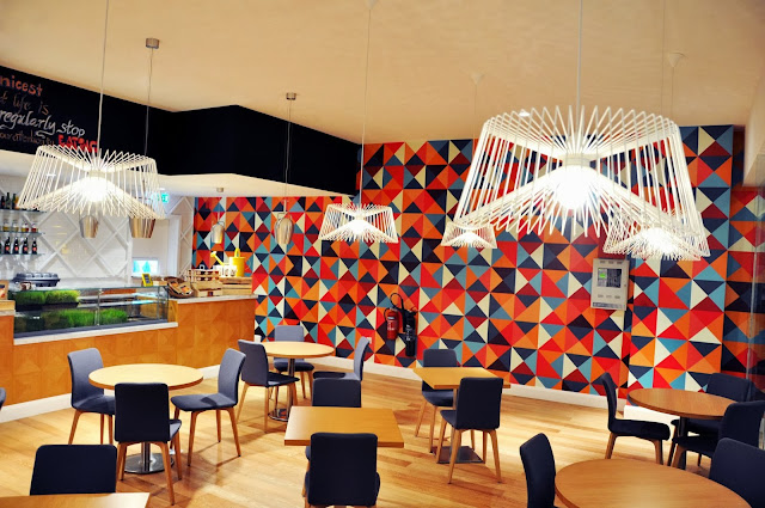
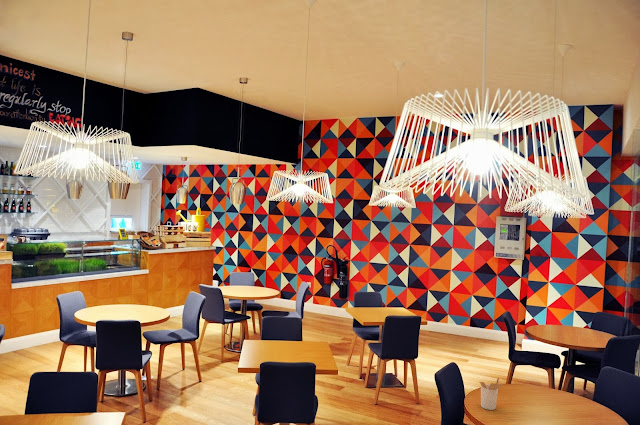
+ utensil holder (491, 393)
